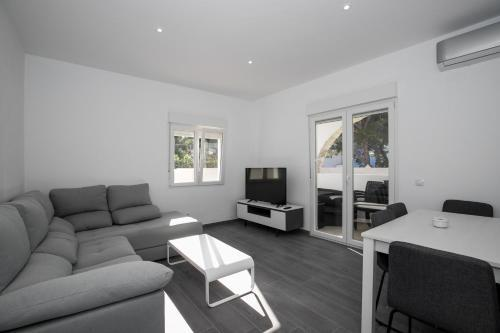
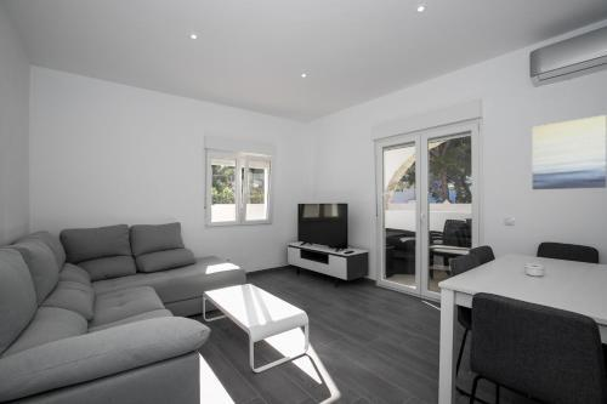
+ wall art (566, 155)
